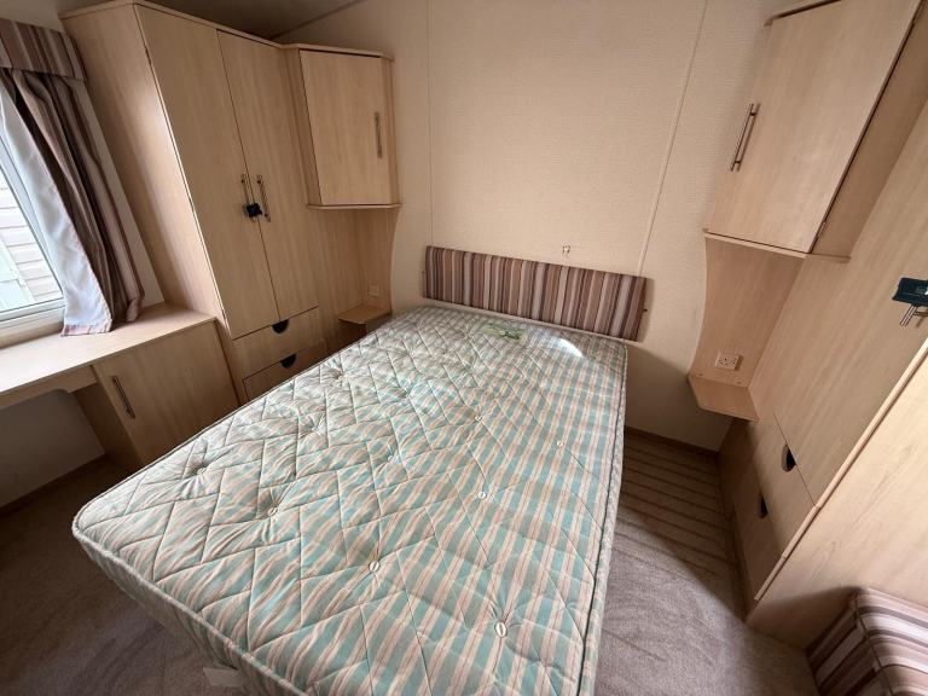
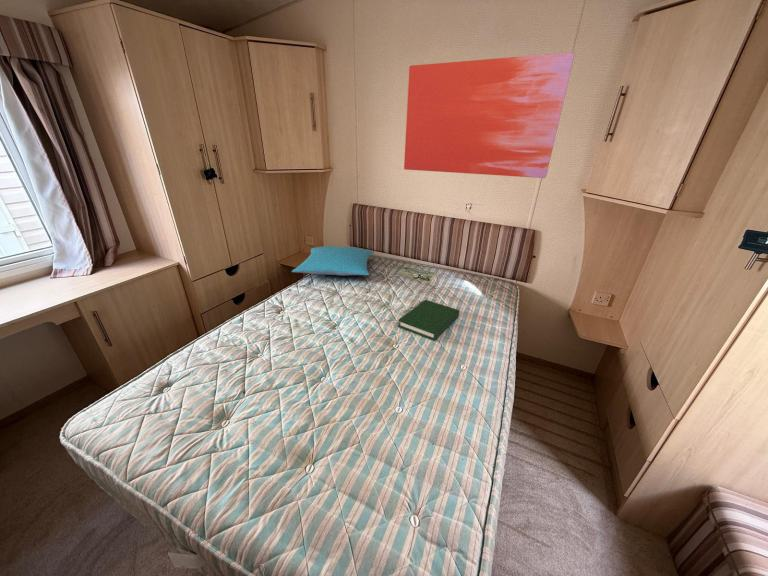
+ wall art (476, 120)
+ pillow (337, 260)
+ hardback book (429, 318)
